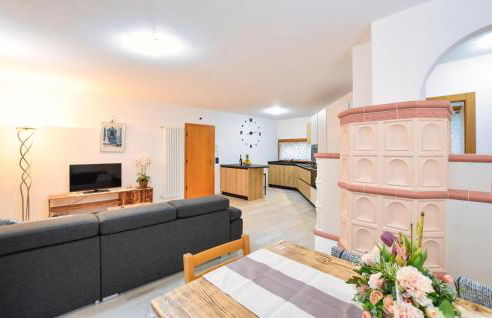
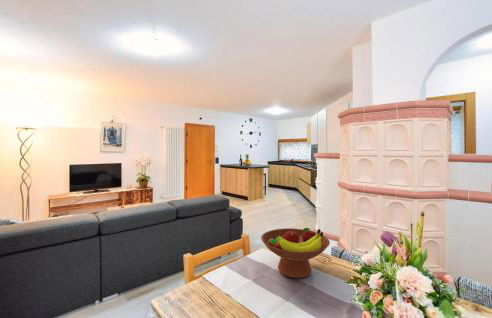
+ fruit bowl (294, 248)
